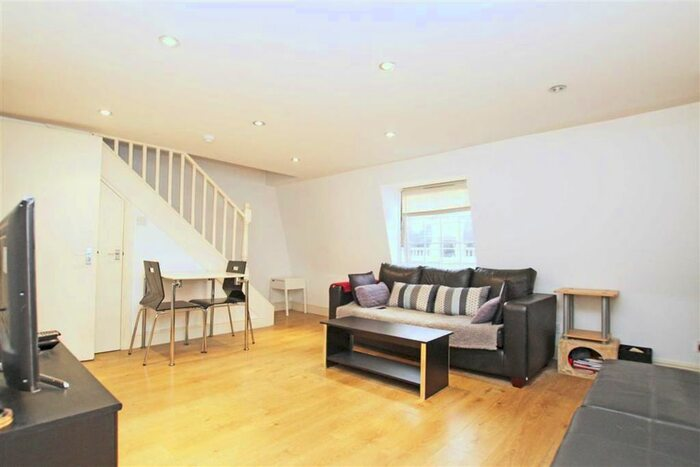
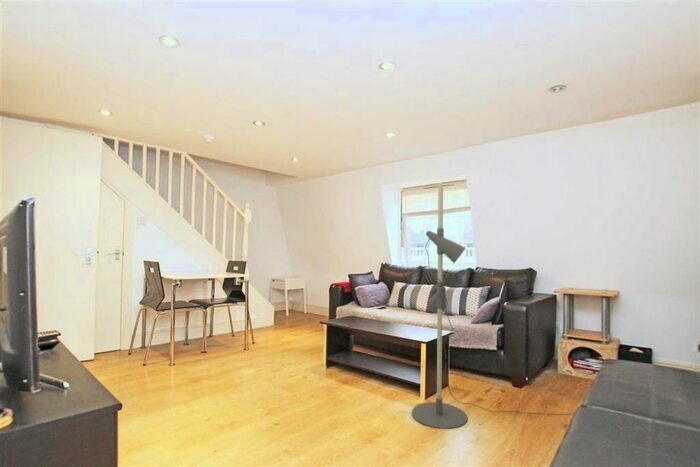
+ floor lamp (446, 299)
